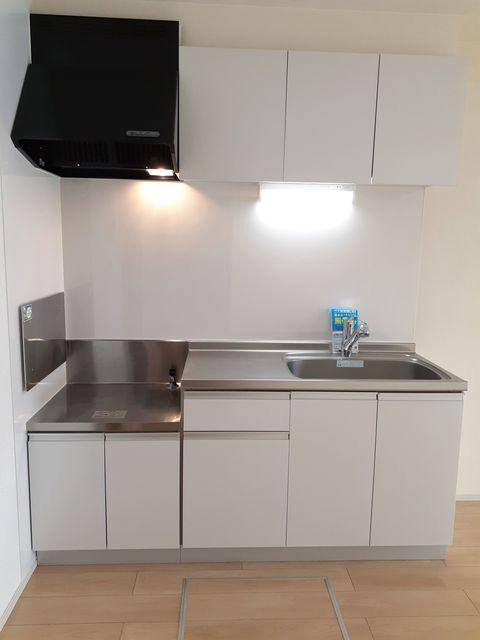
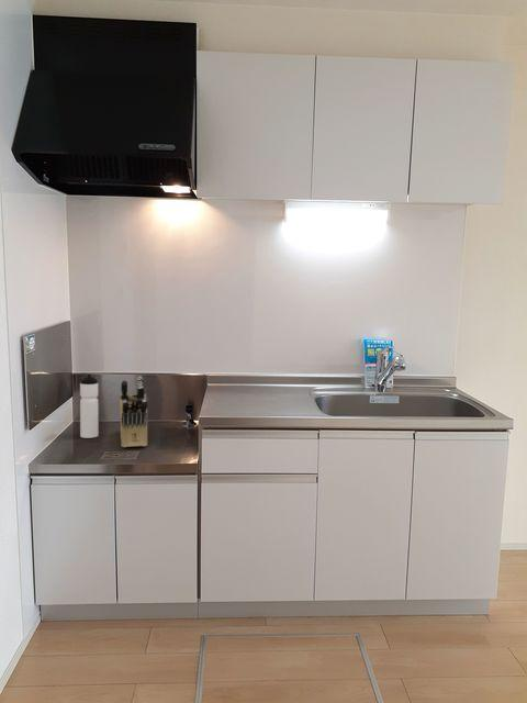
+ water bottle (89, 405)
+ knife block (133, 408)
